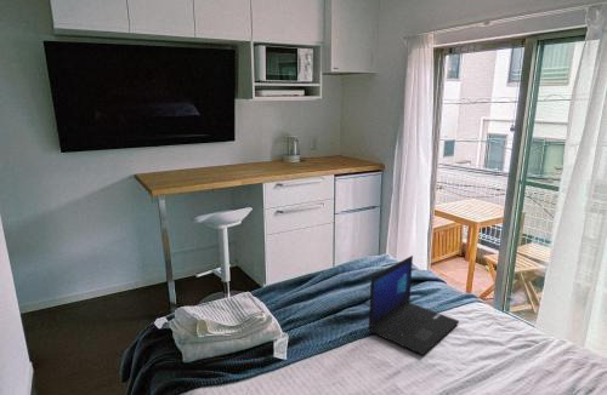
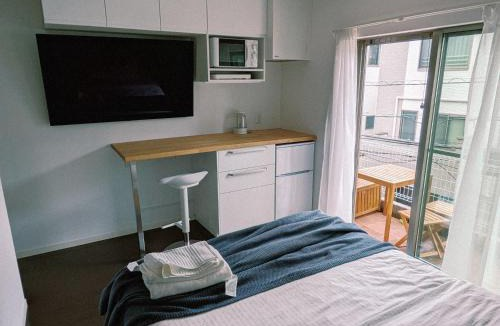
- laptop (414, 304)
